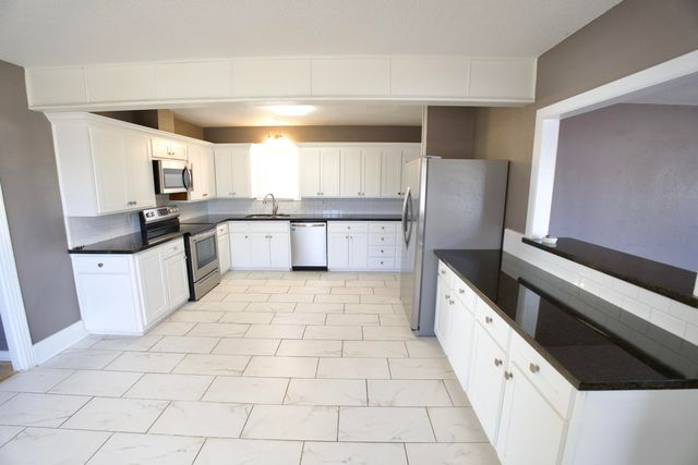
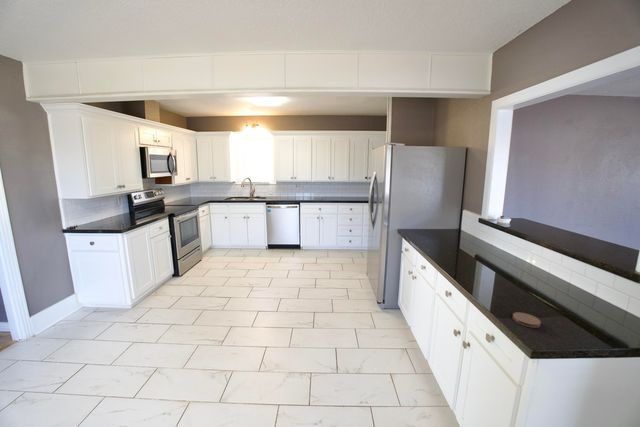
+ coaster (526, 319)
